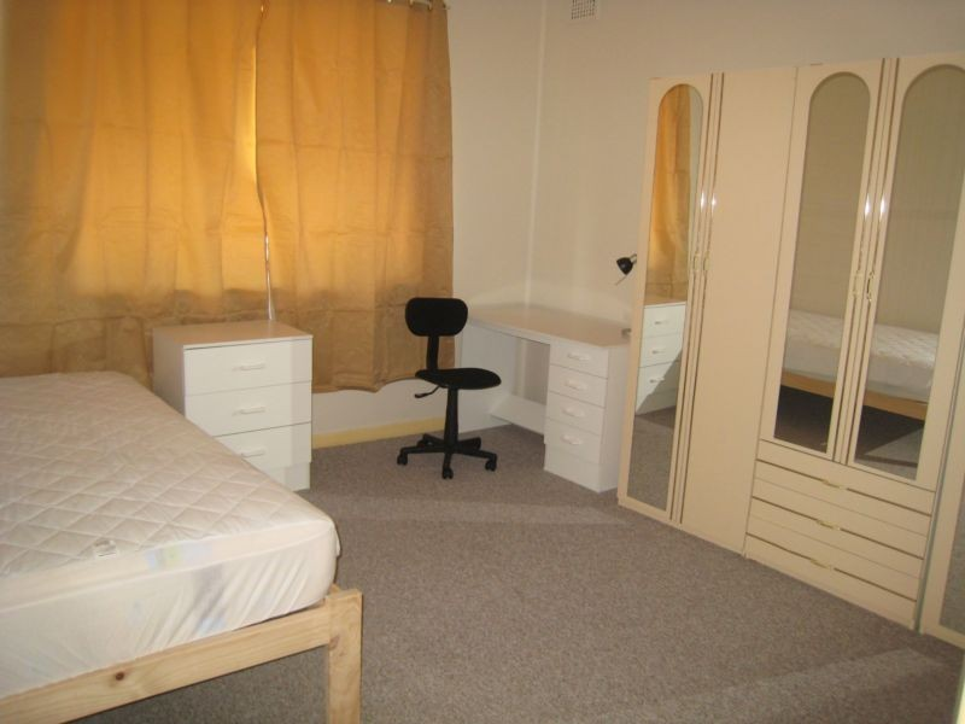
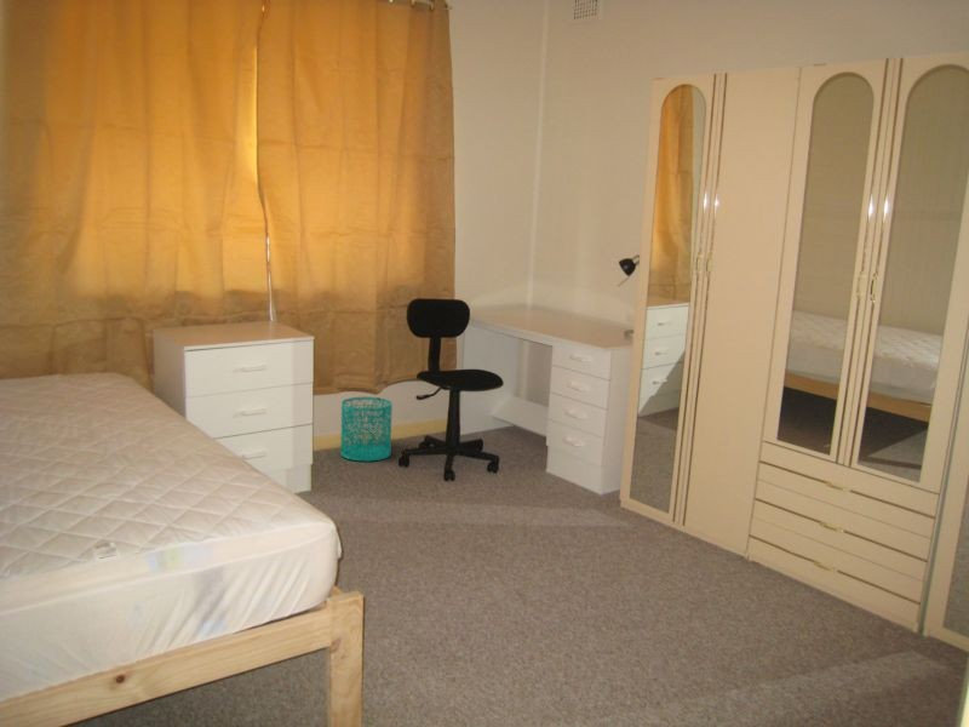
+ wastebasket (366, 428)
